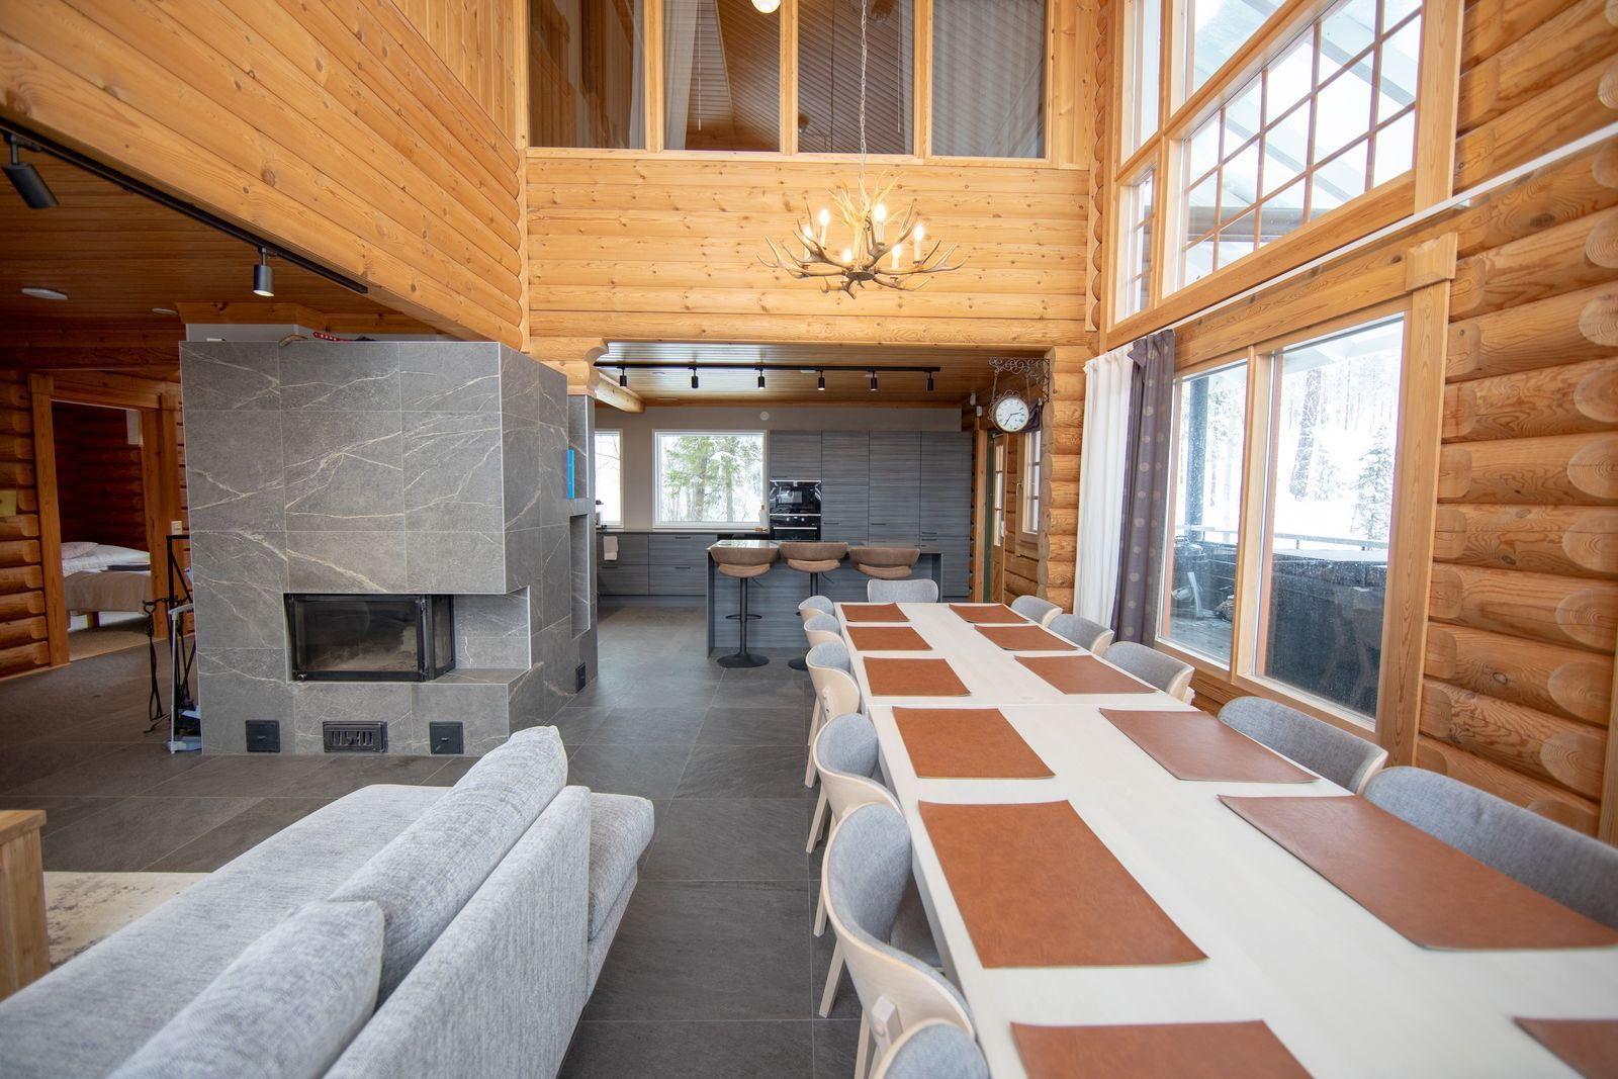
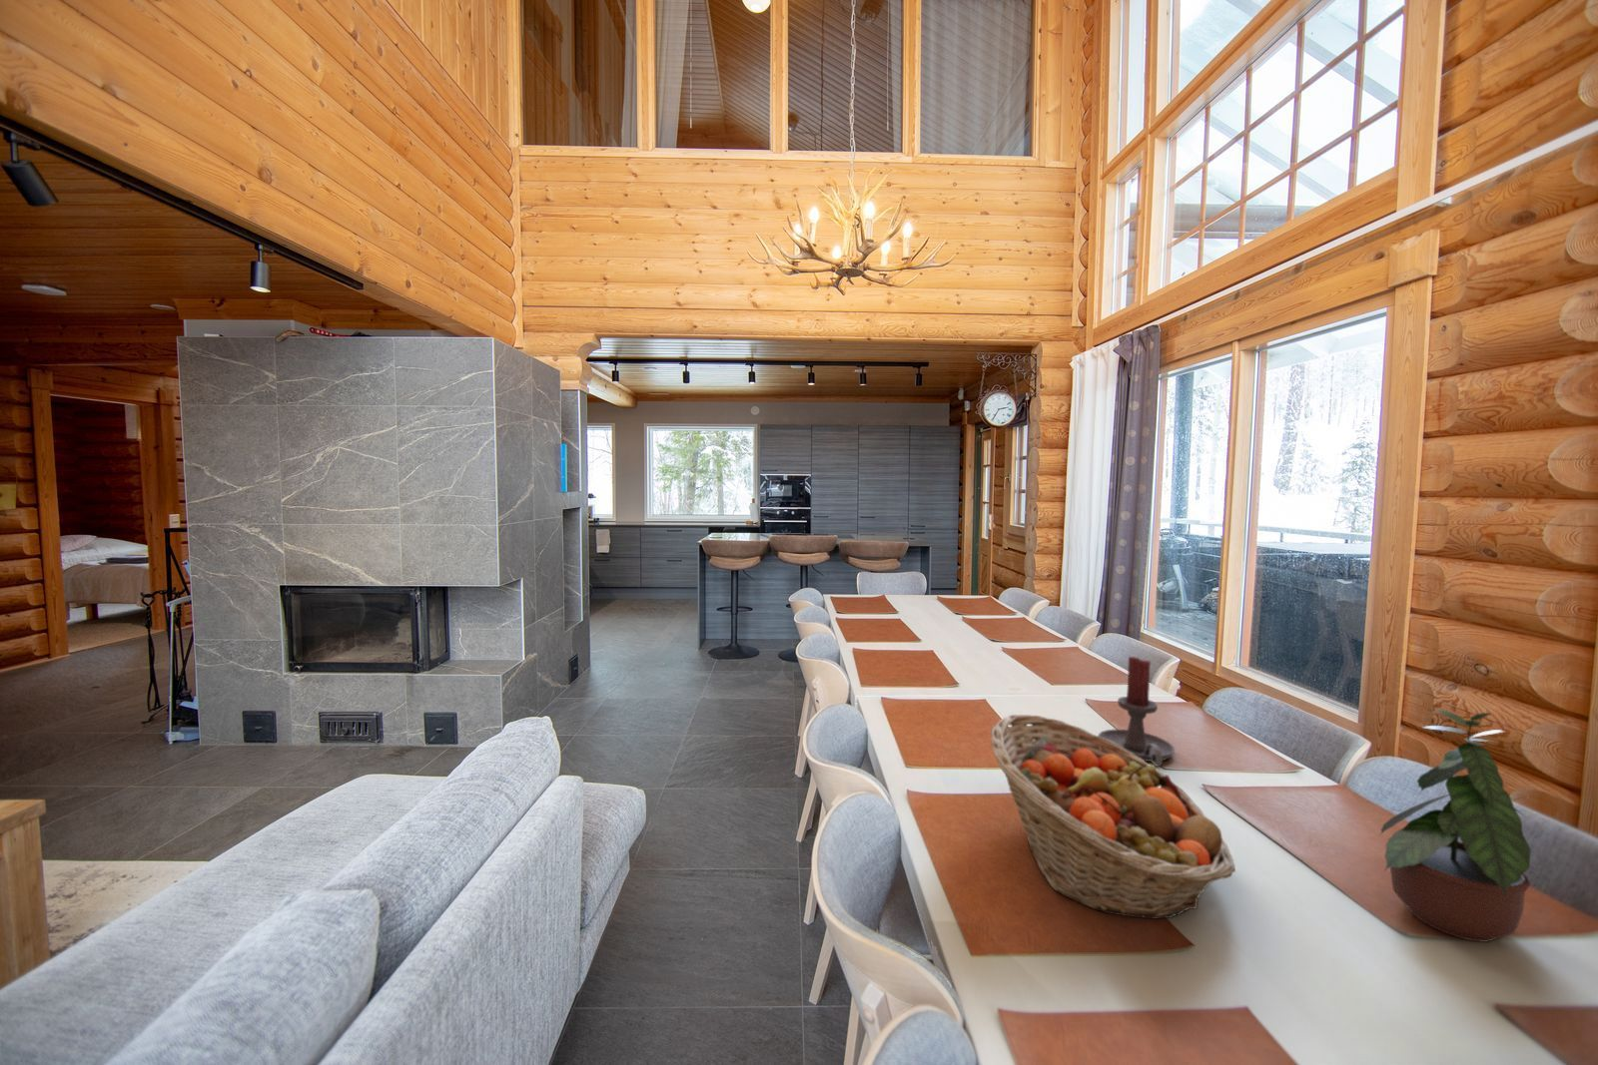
+ potted plant (1460, 817)
+ candle holder (1141, 707)
+ fruit basket (1100, 802)
